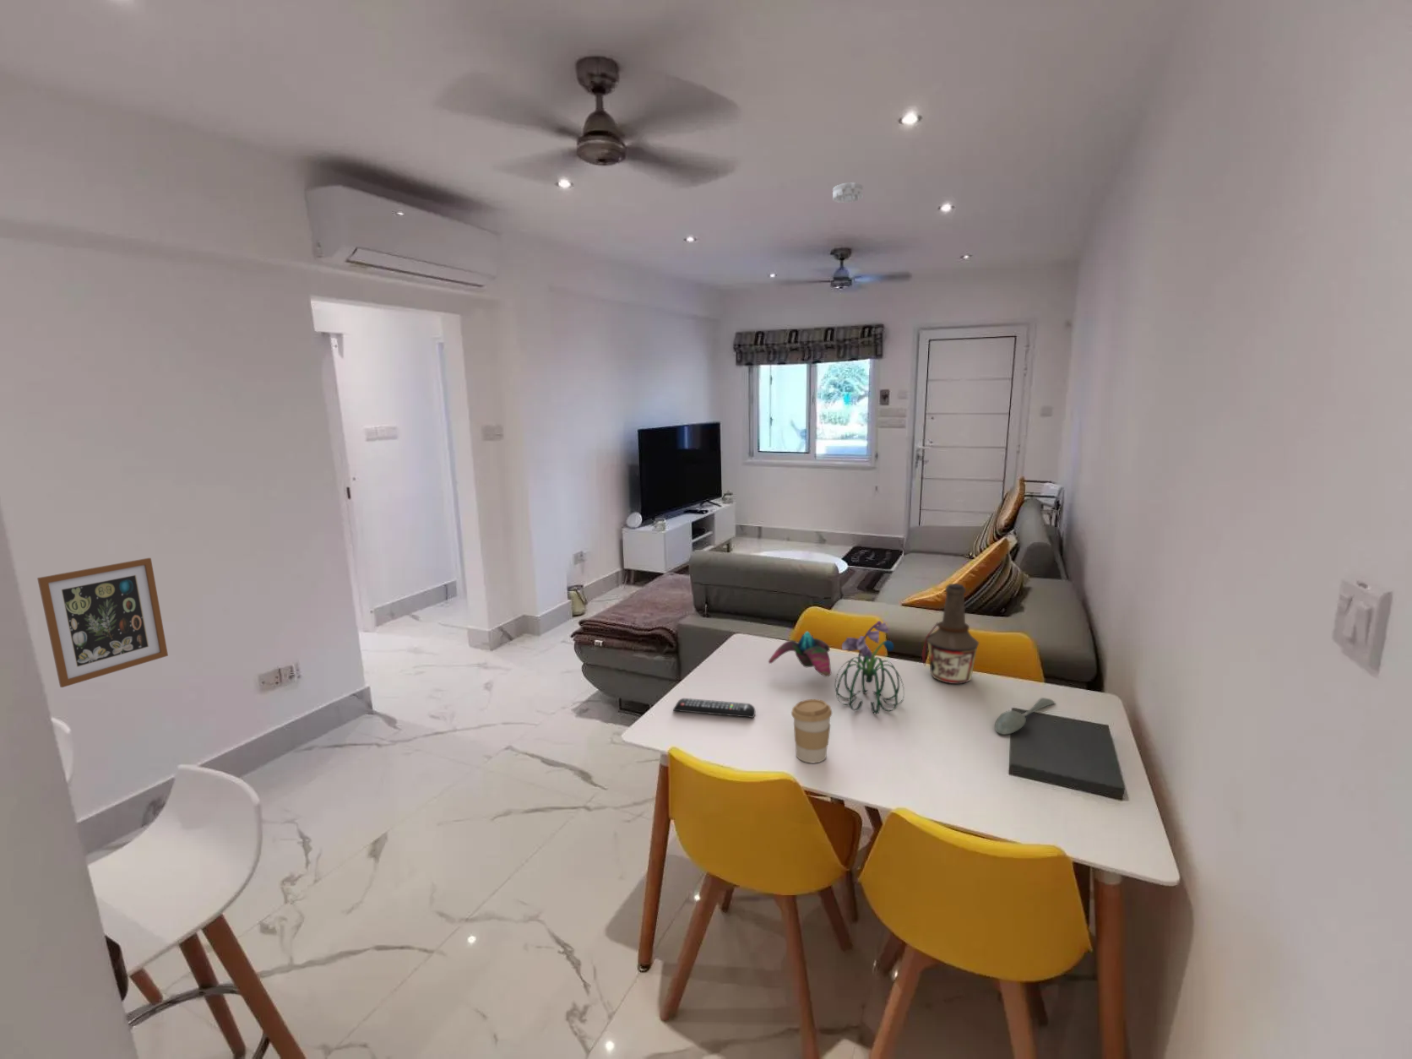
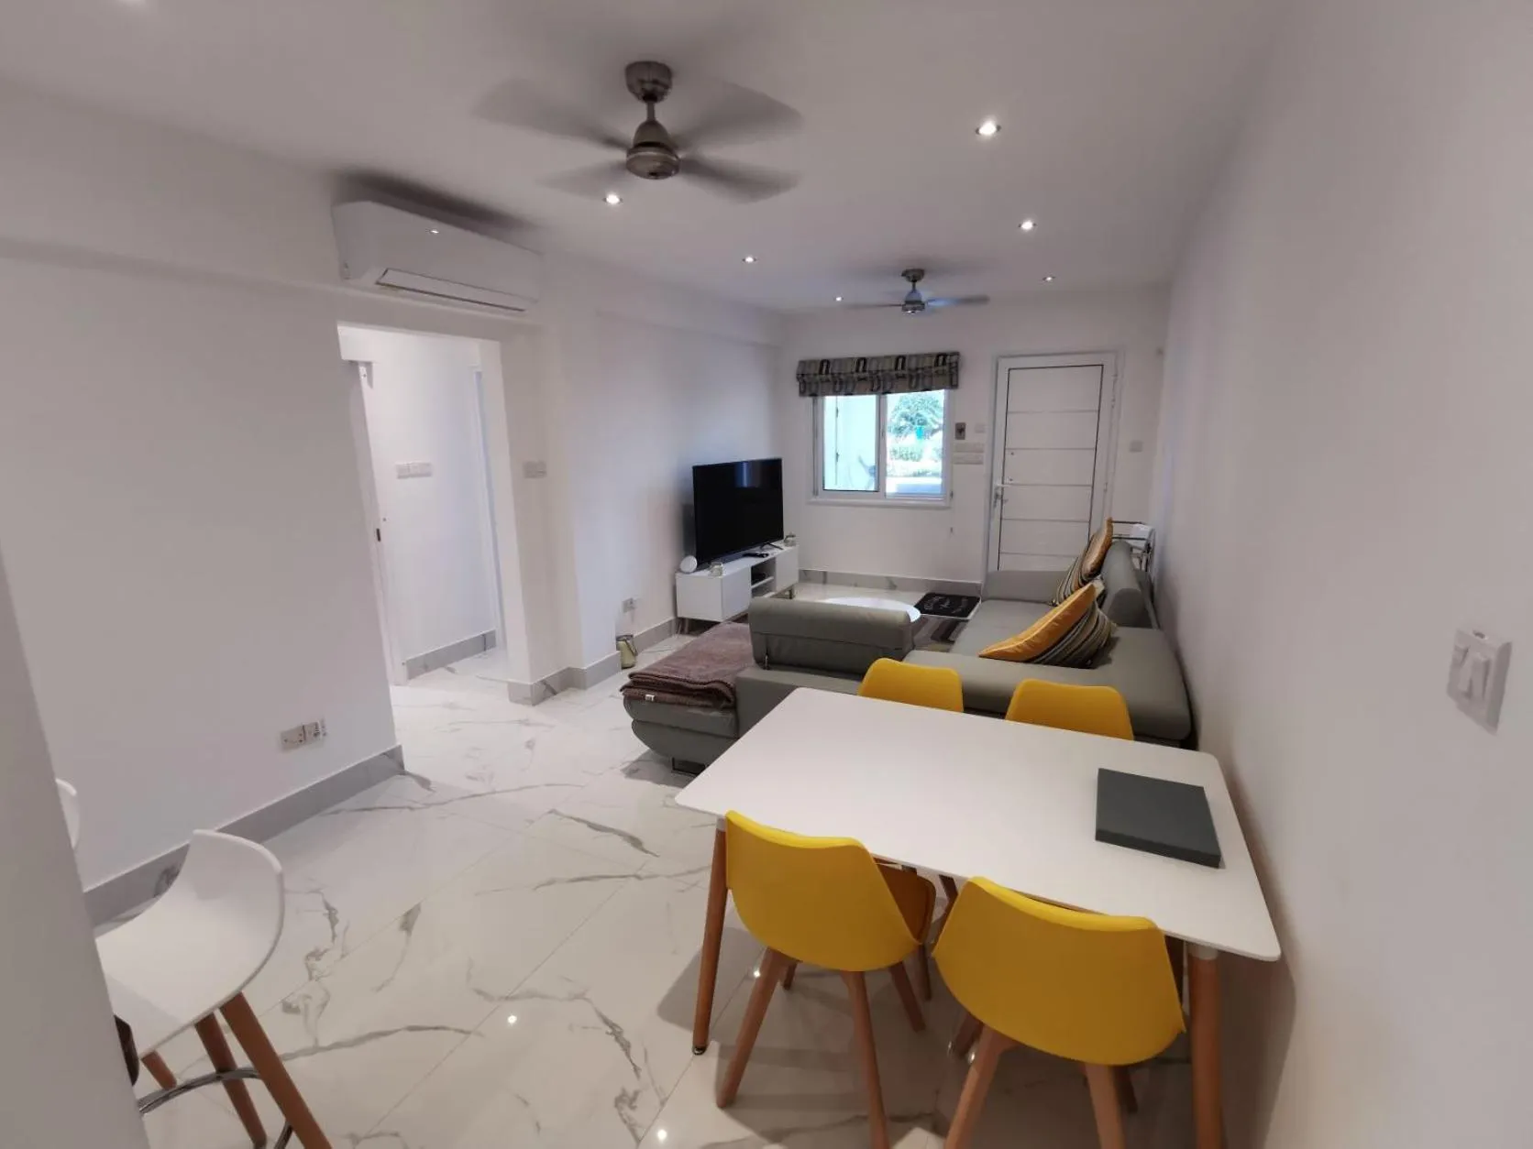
- remote control (714, 707)
- spoon (1025, 712)
- flower (829, 661)
- smoke detector (848, 191)
- bottle (951, 631)
- wall art (107, 618)
- coffee cup (811, 729)
